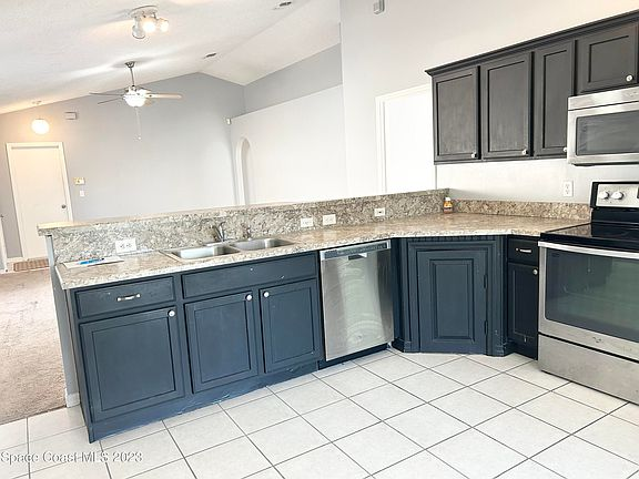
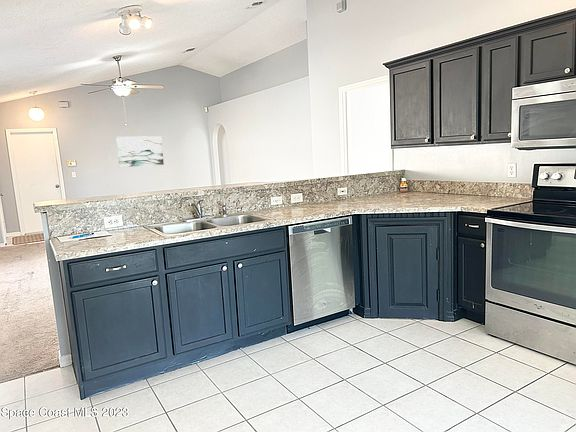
+ wall art (140, 151)
